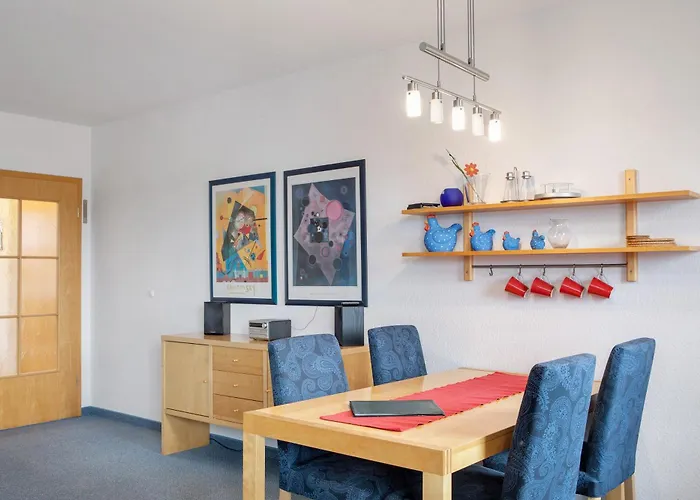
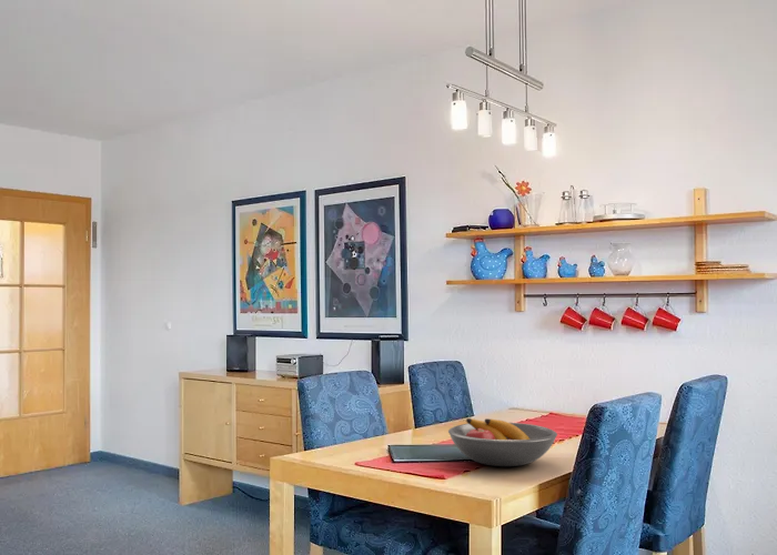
+ fruit bowl (502, 442)
